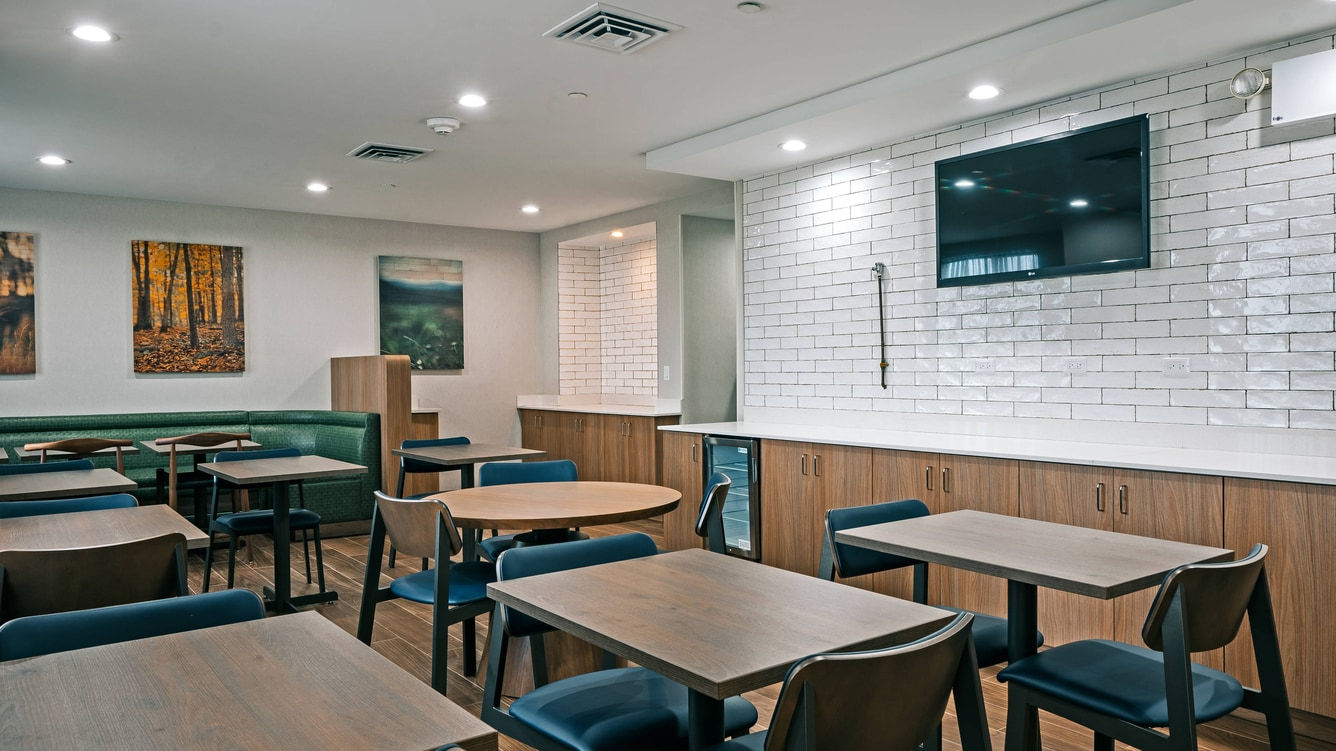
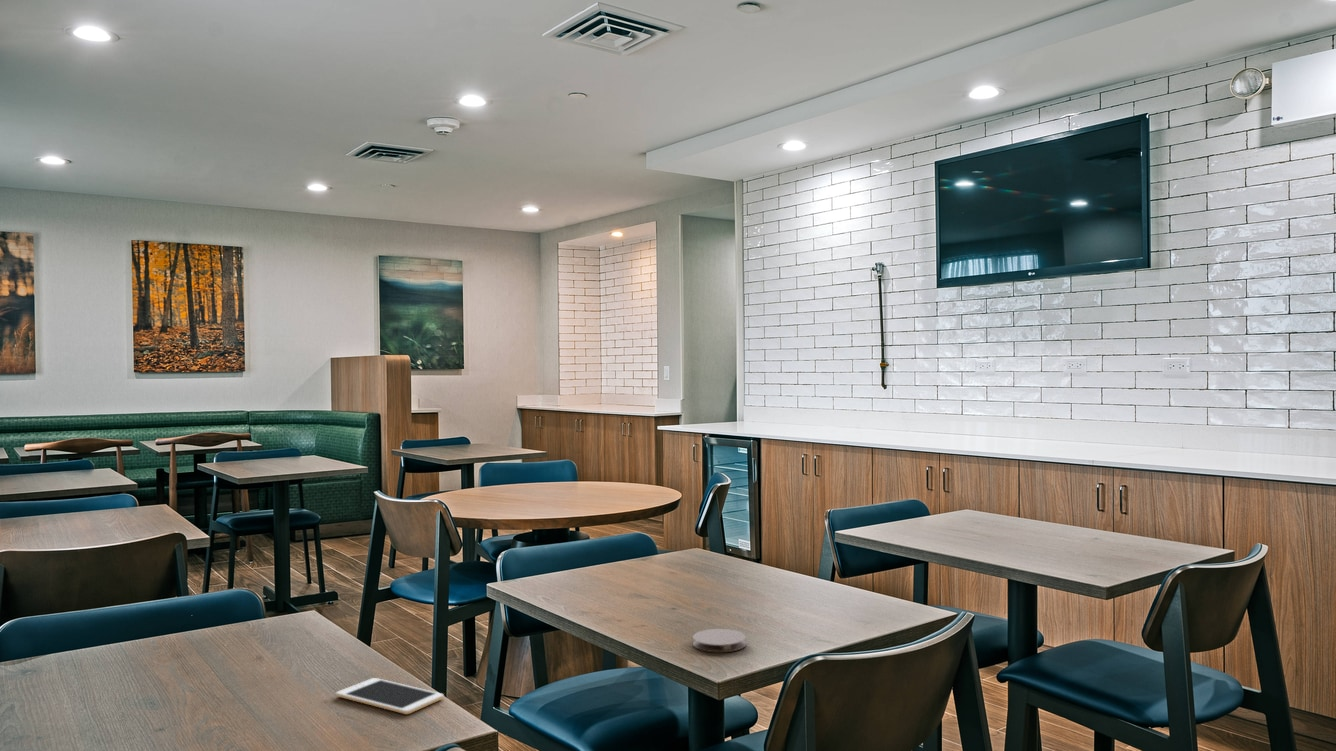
+ coaster (719, 640)
+ cell phone (389, 695)
